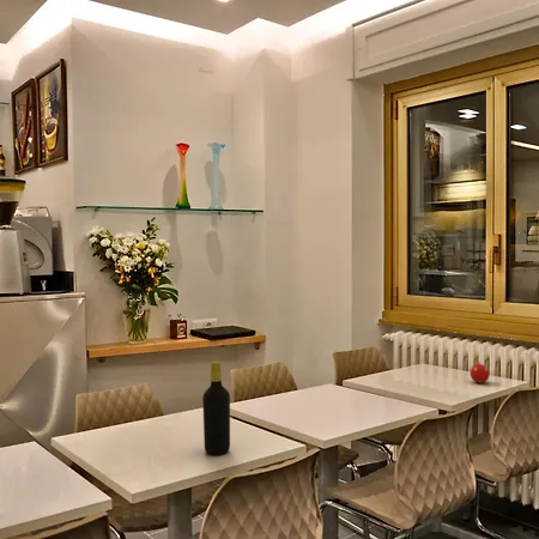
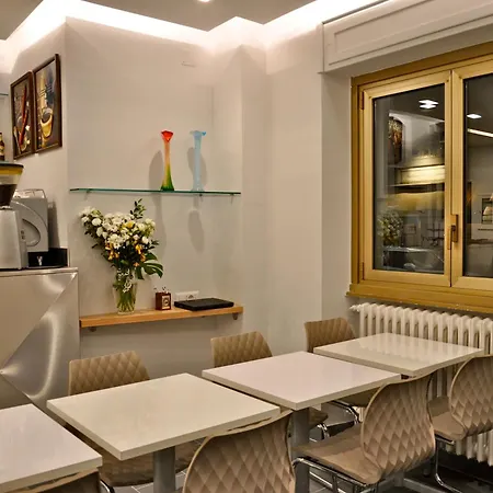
- fruit (479, 371)
- bottle (216, 406)
